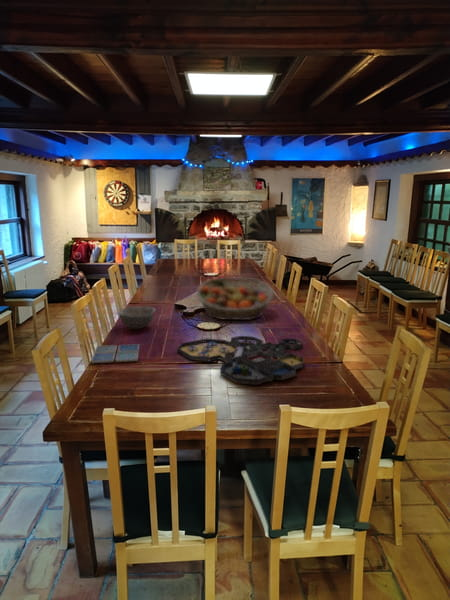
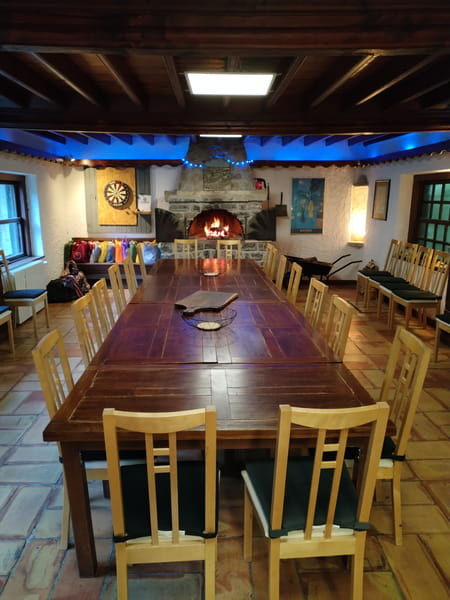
- fruit basket (234, 298)
- board game (255, 351)
- bowl (137, 318)
- drink coaster (115, 353)
